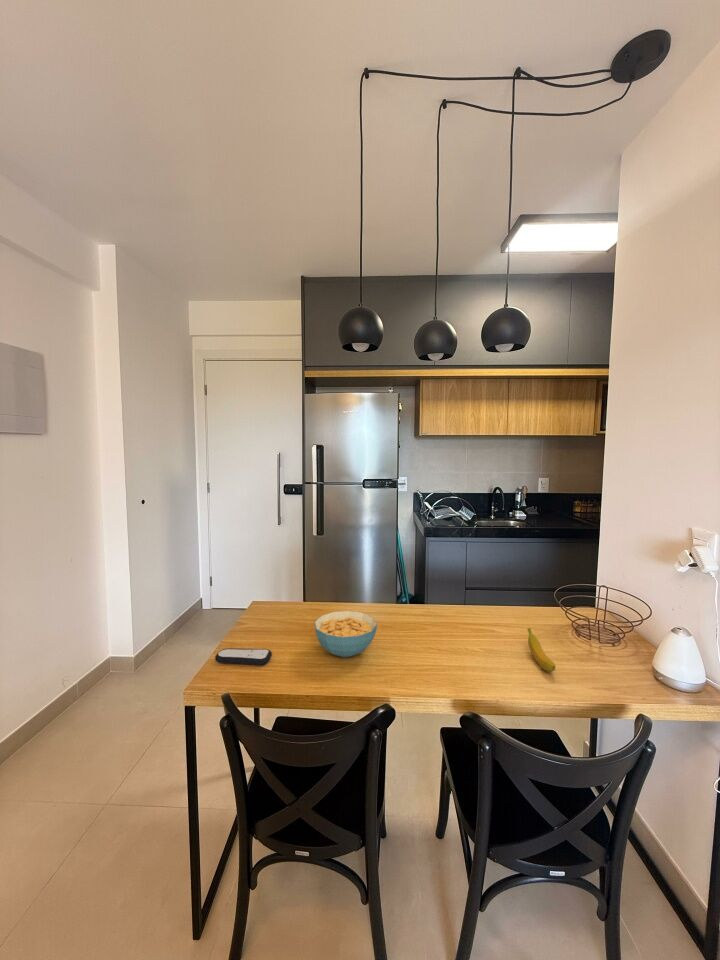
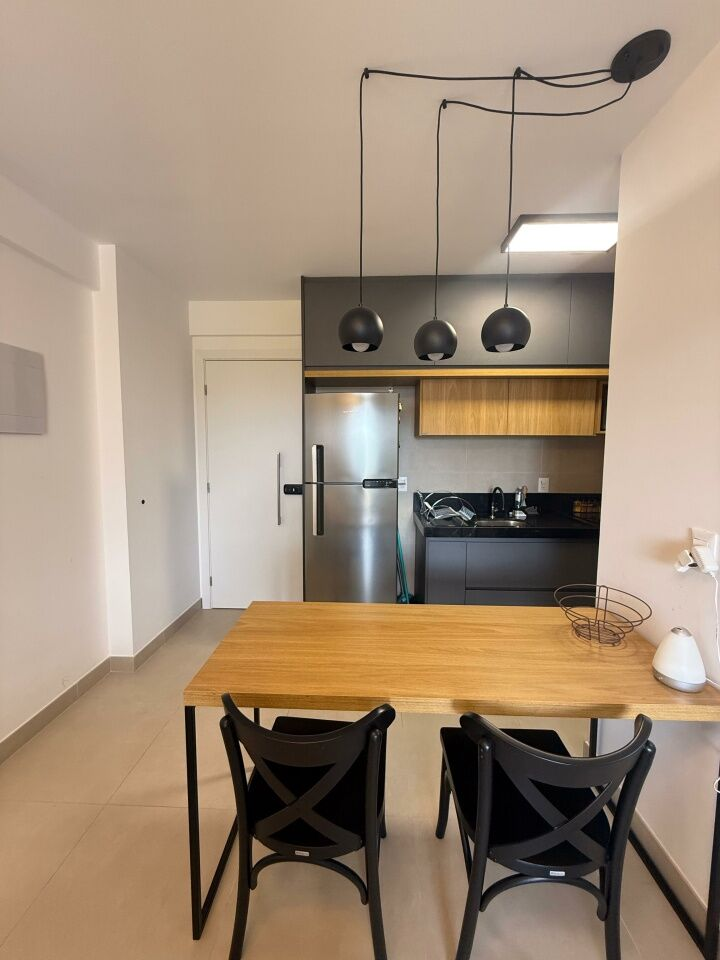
- banana (540, 651)
- cereal bowl (345, 637)
- remote control (243, 656)
